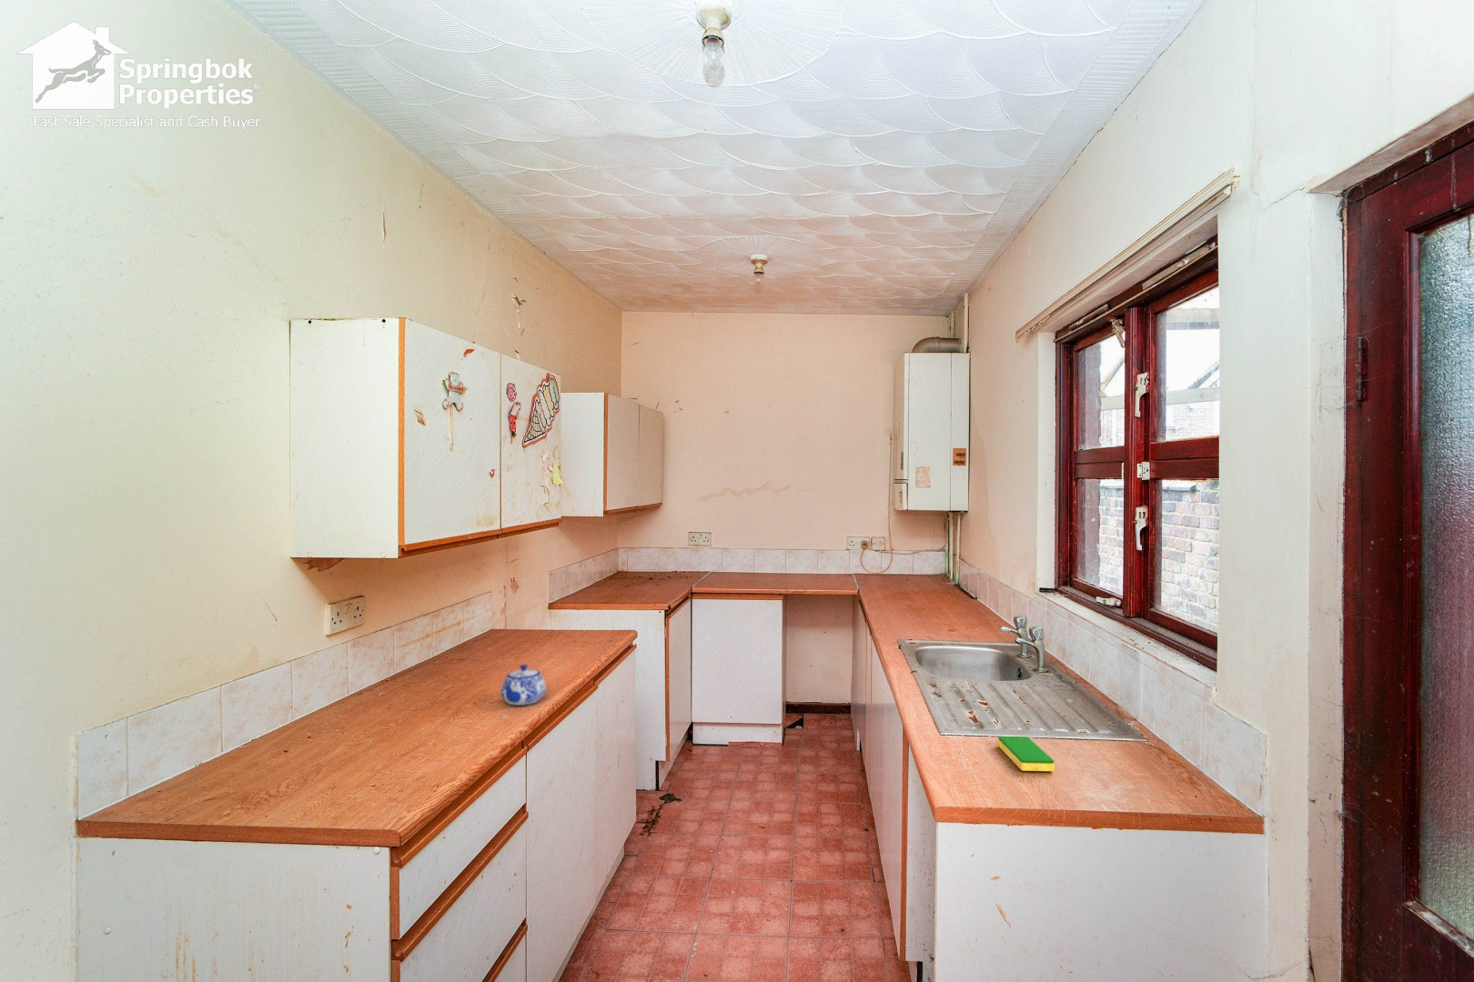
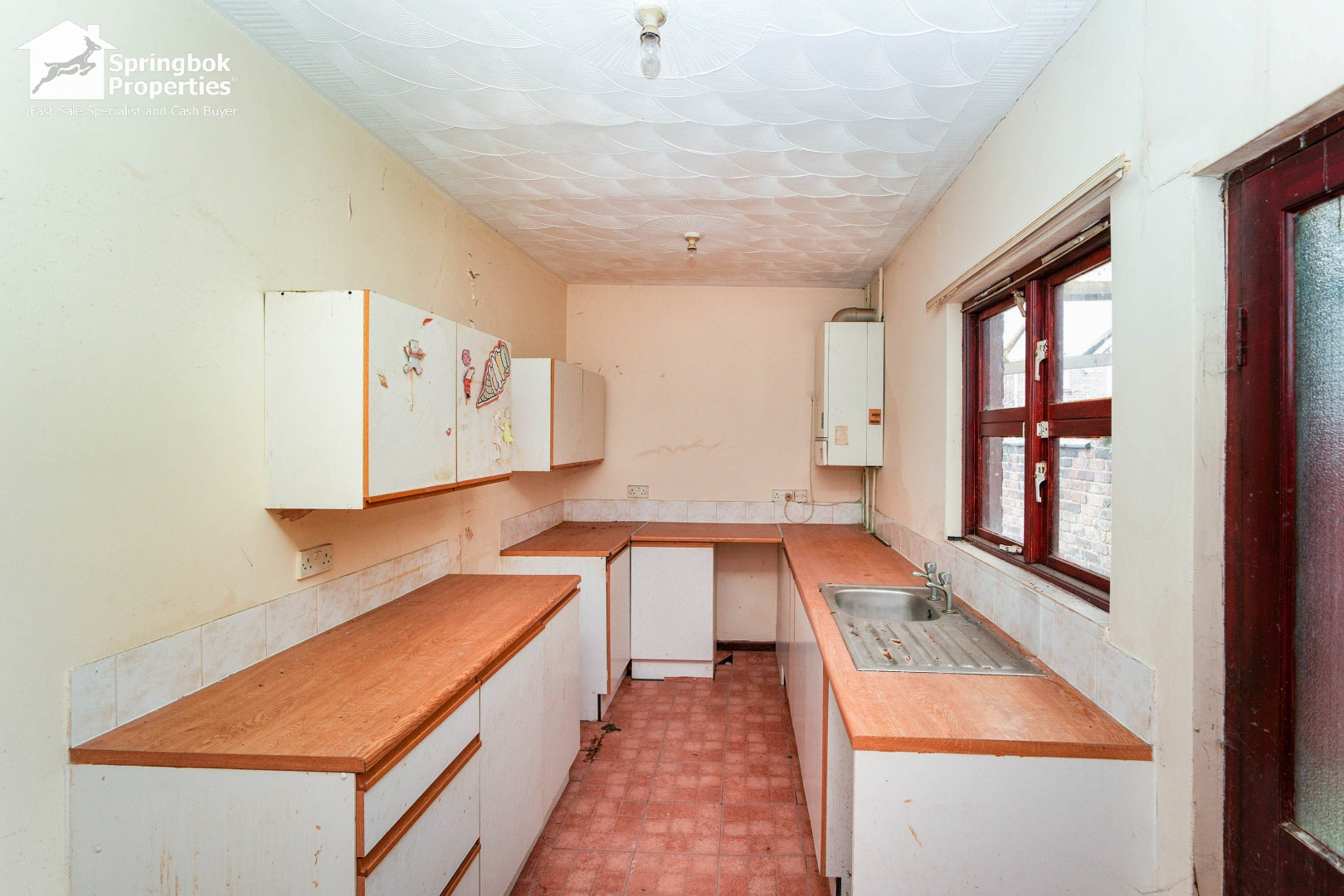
- dish sponge (1024, 753)
- teapot (521, 684)
